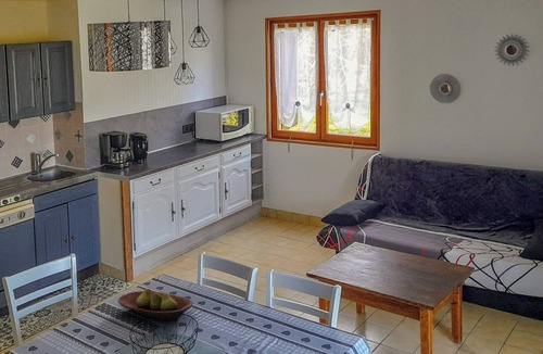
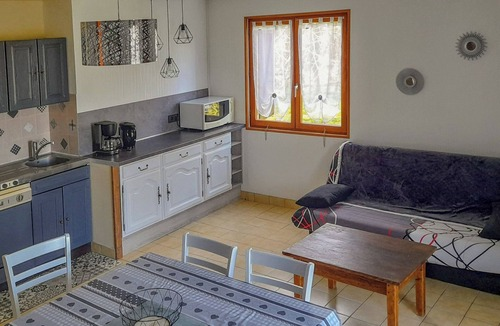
- fruit bowl (154, 302)
